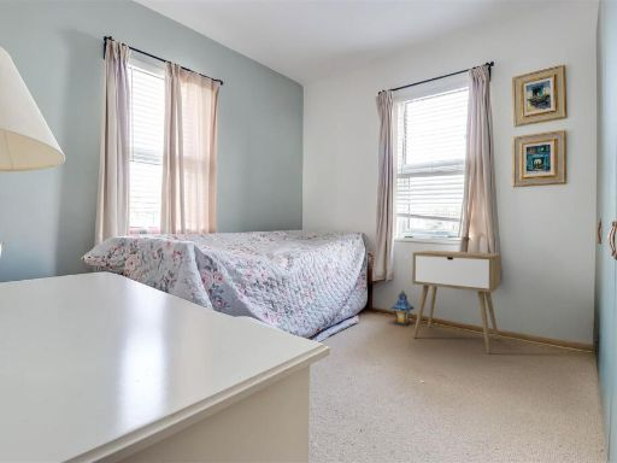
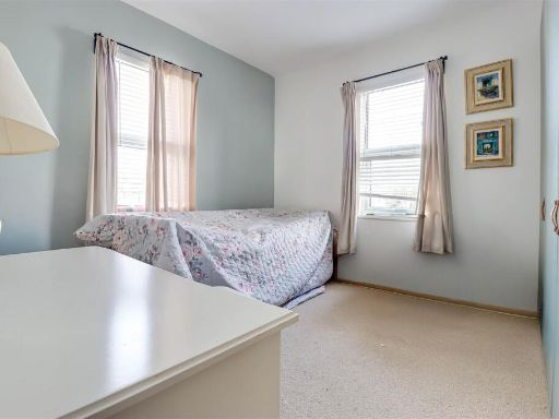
- lantern (402, 305)
- nightstand (457, 288)
